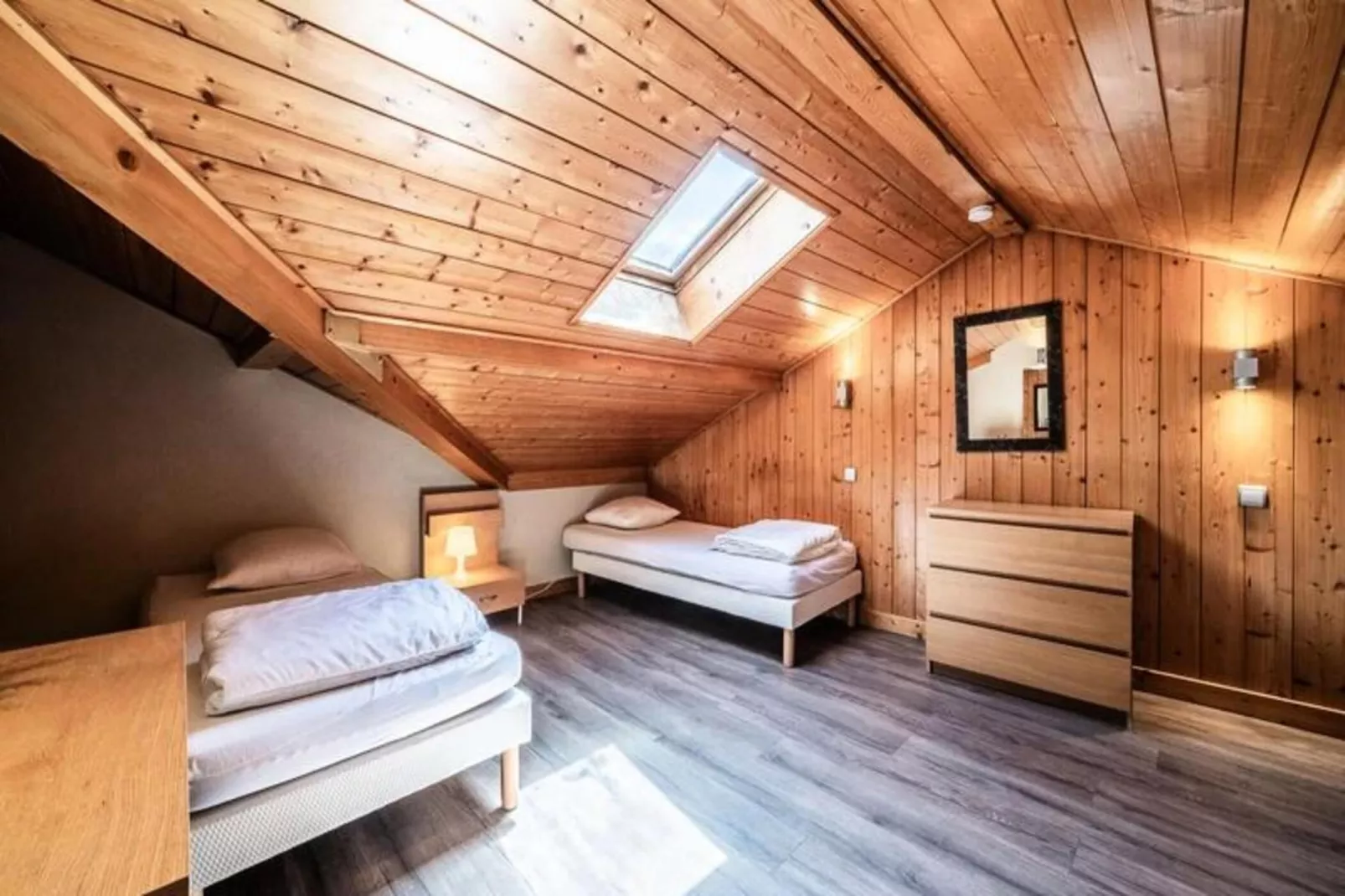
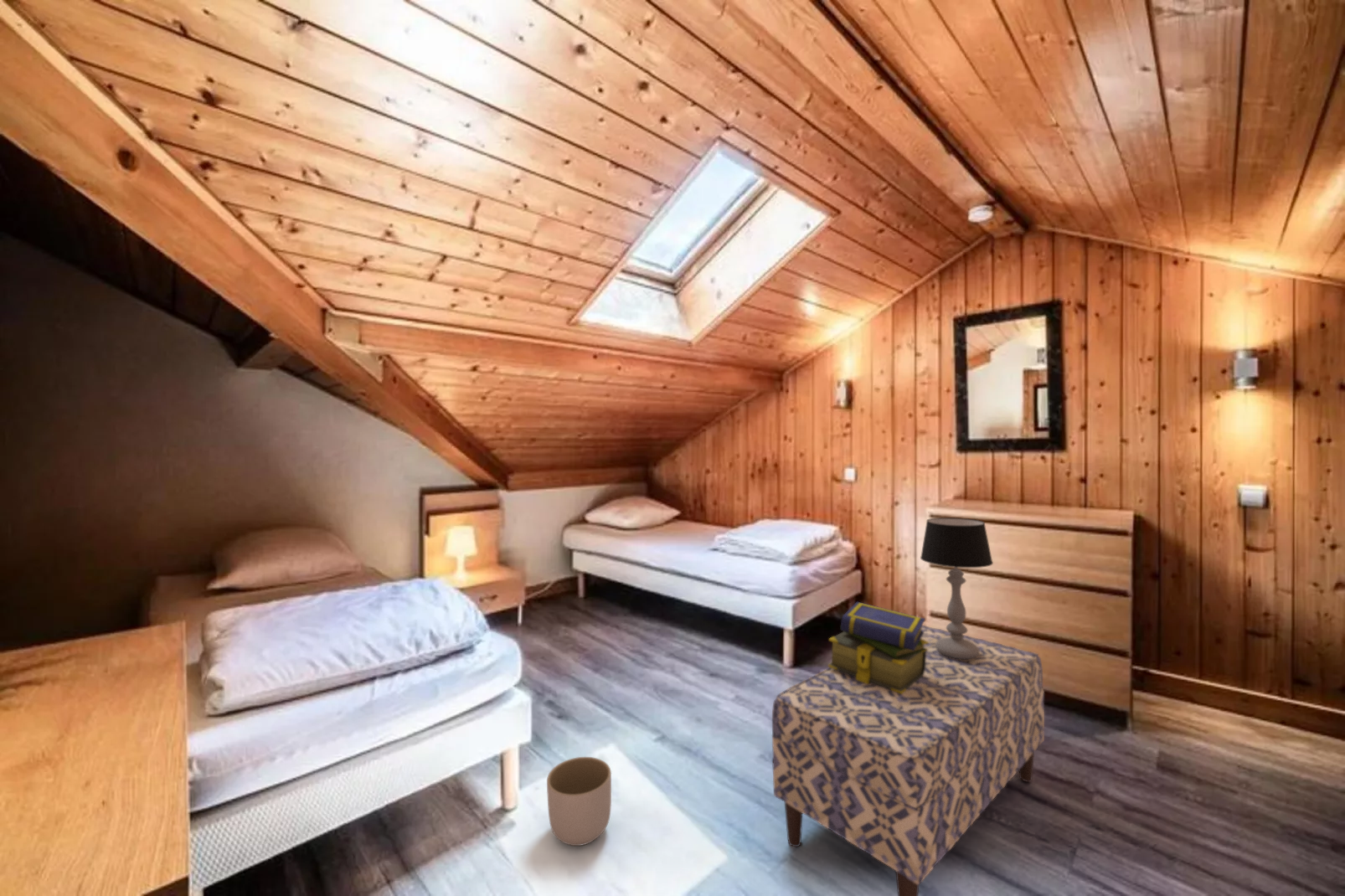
+ planter (580, 803)
+ stack of books (880, 641)
+ table lamp (956, 587)
+ bench (918, 741)
